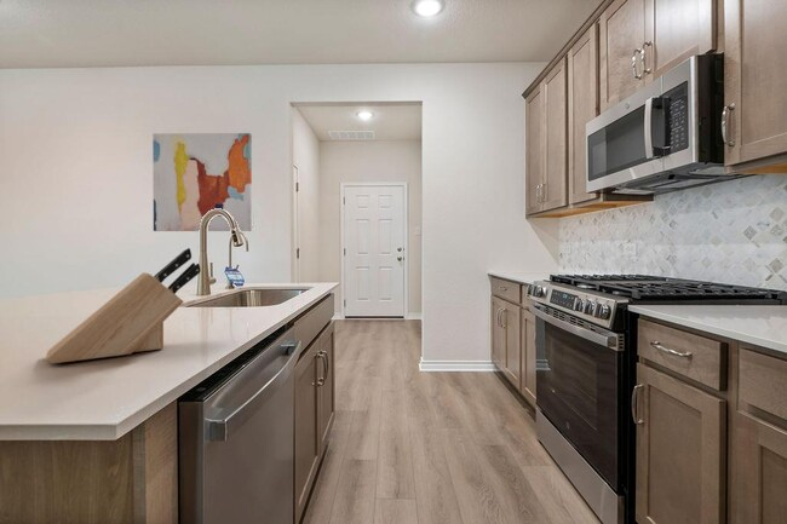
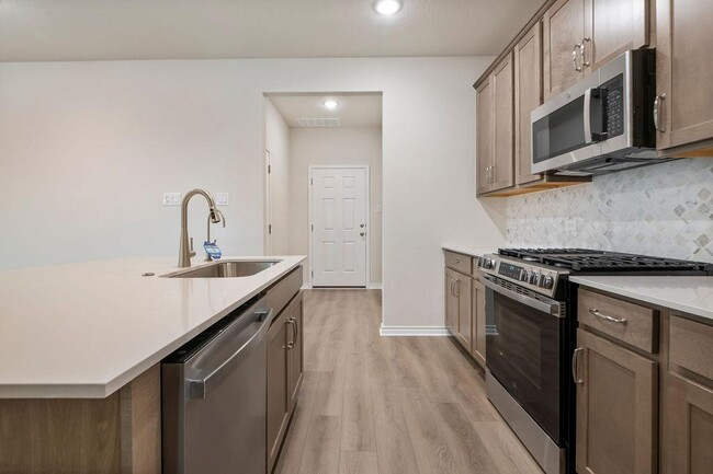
- knife block (130, 299)
- wall art (202, 182)
